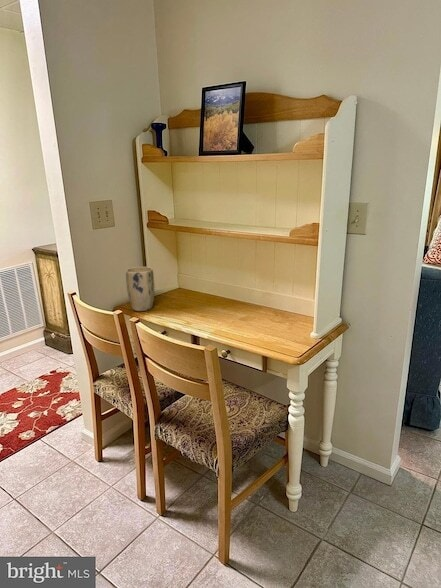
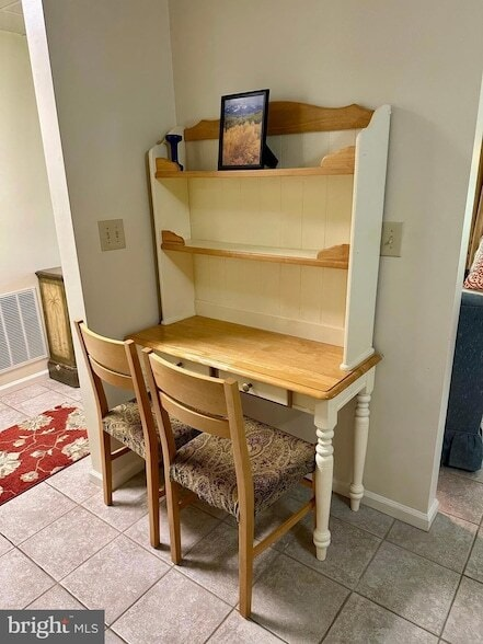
- plant pot (140, 289)
